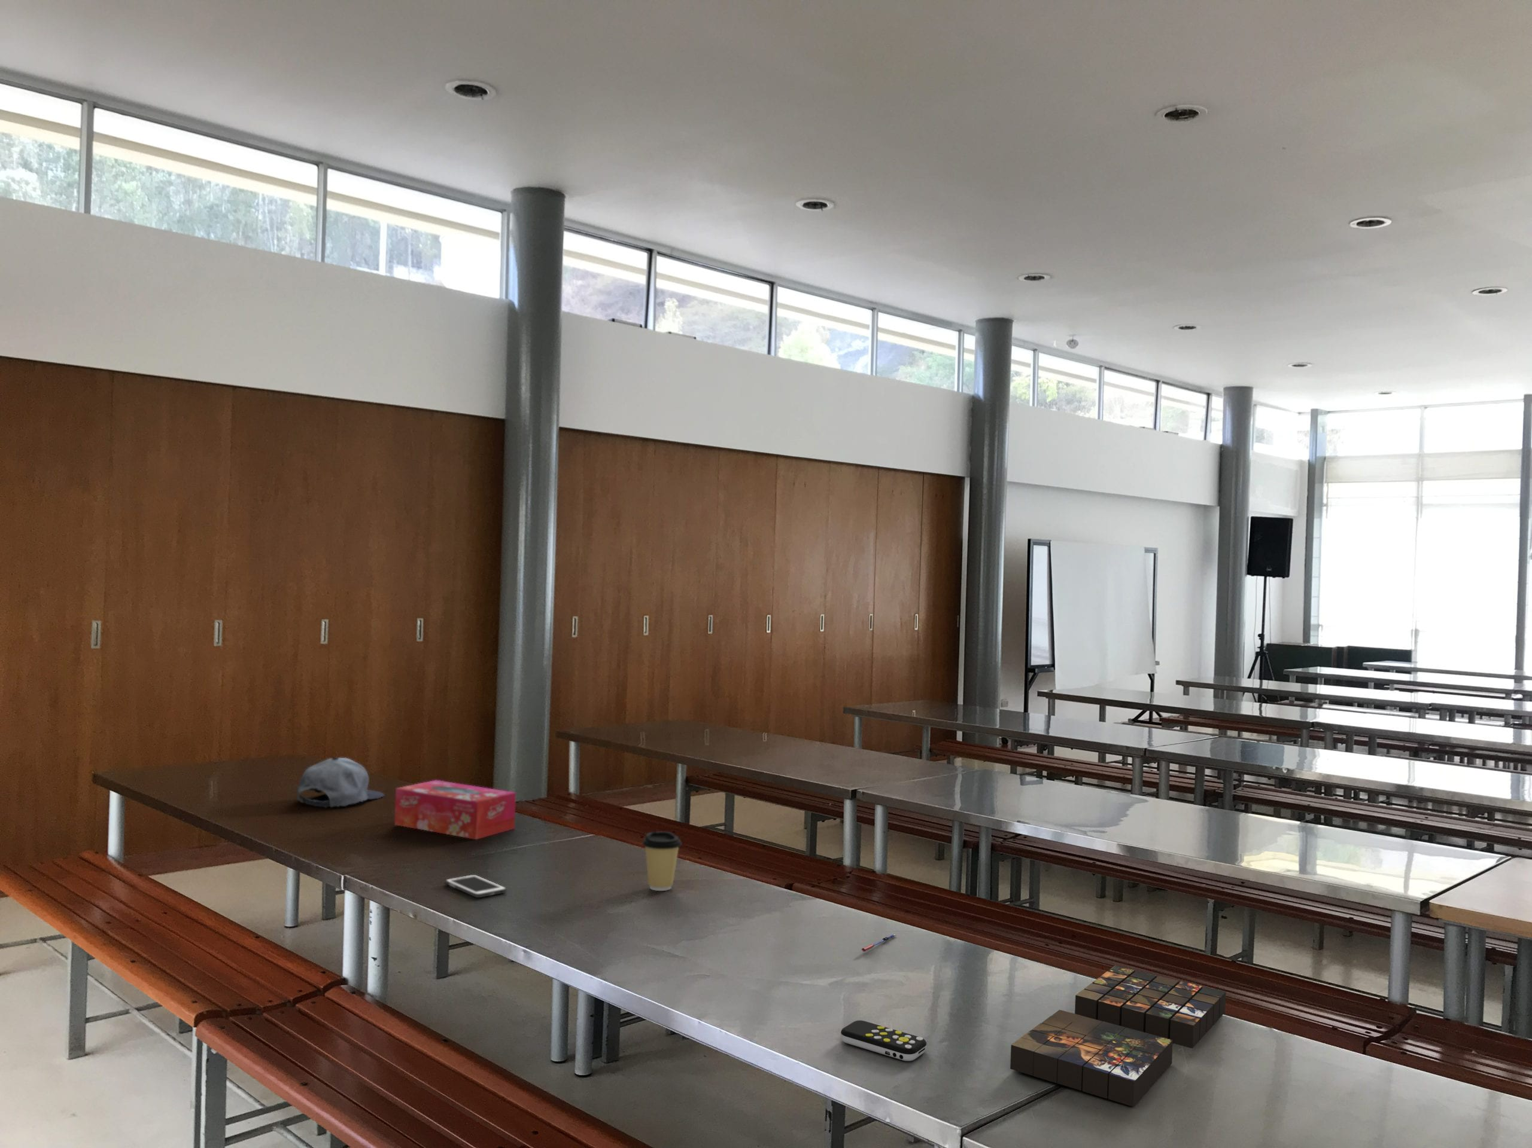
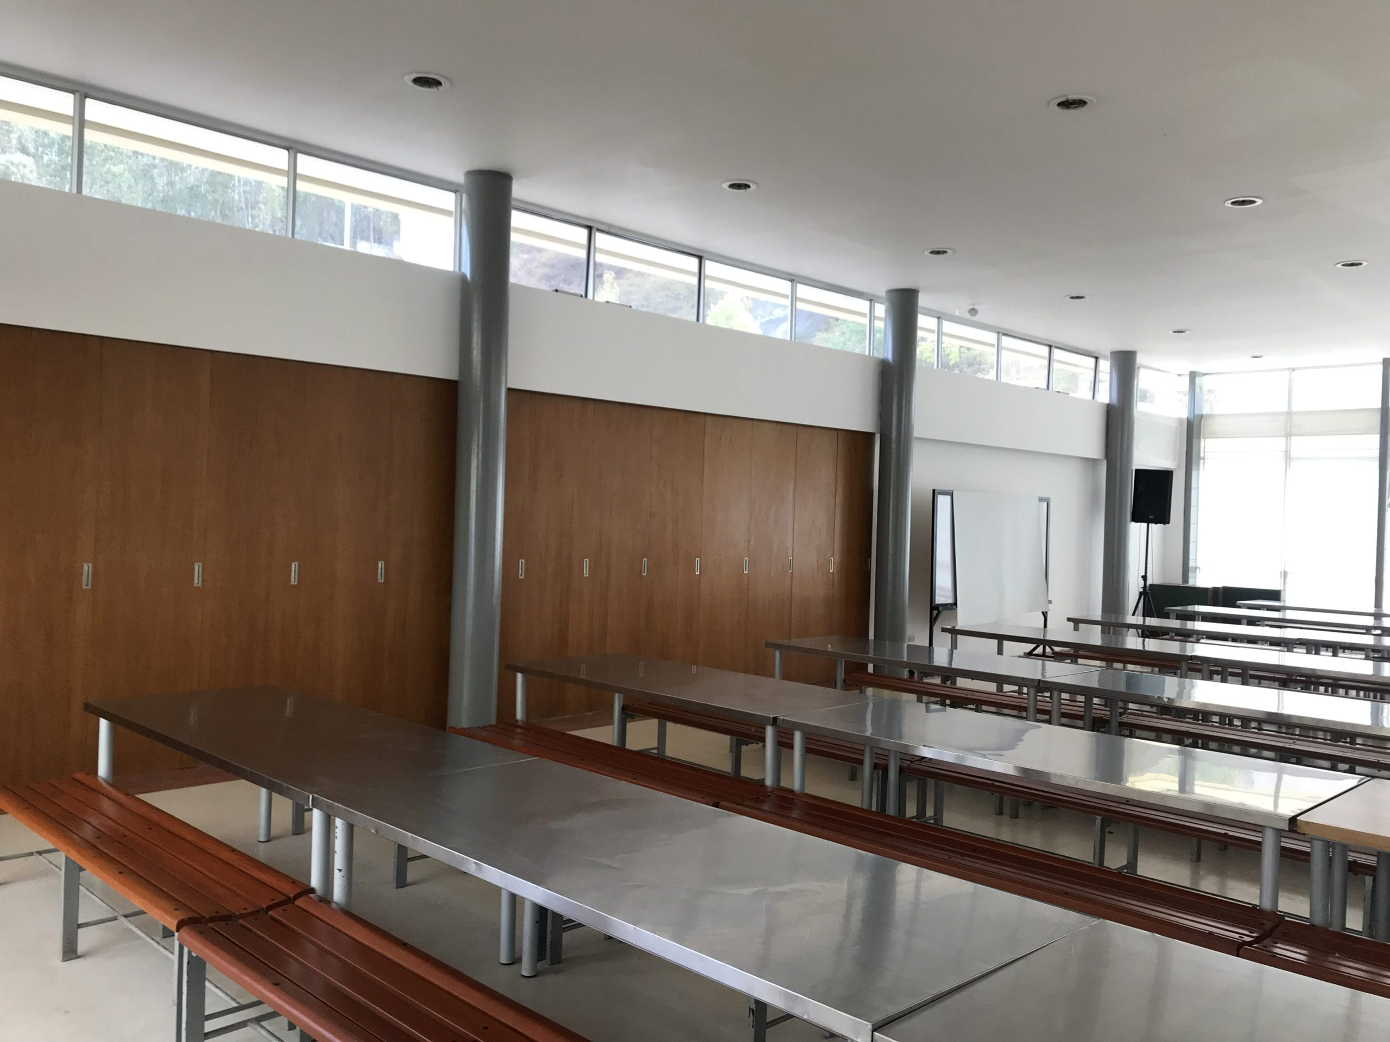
- cell phone (475, 885)
- pen (879, 942)
- board game (1124, 1027)
- tissue box (455, 808)
- remote control (883, 1039)
- coffee cup (661, 861)
- baseball cap (343, 778)
